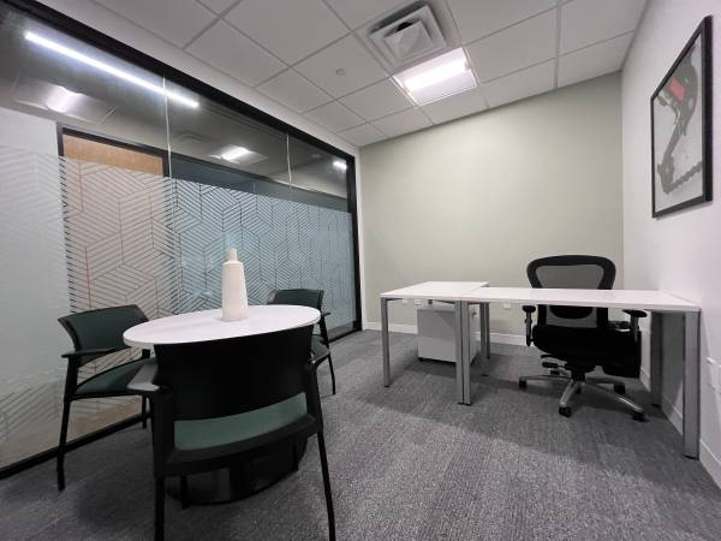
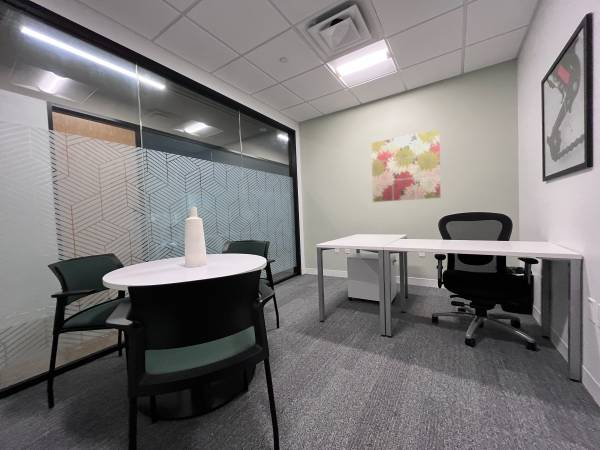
+ wall art (403, 168)
